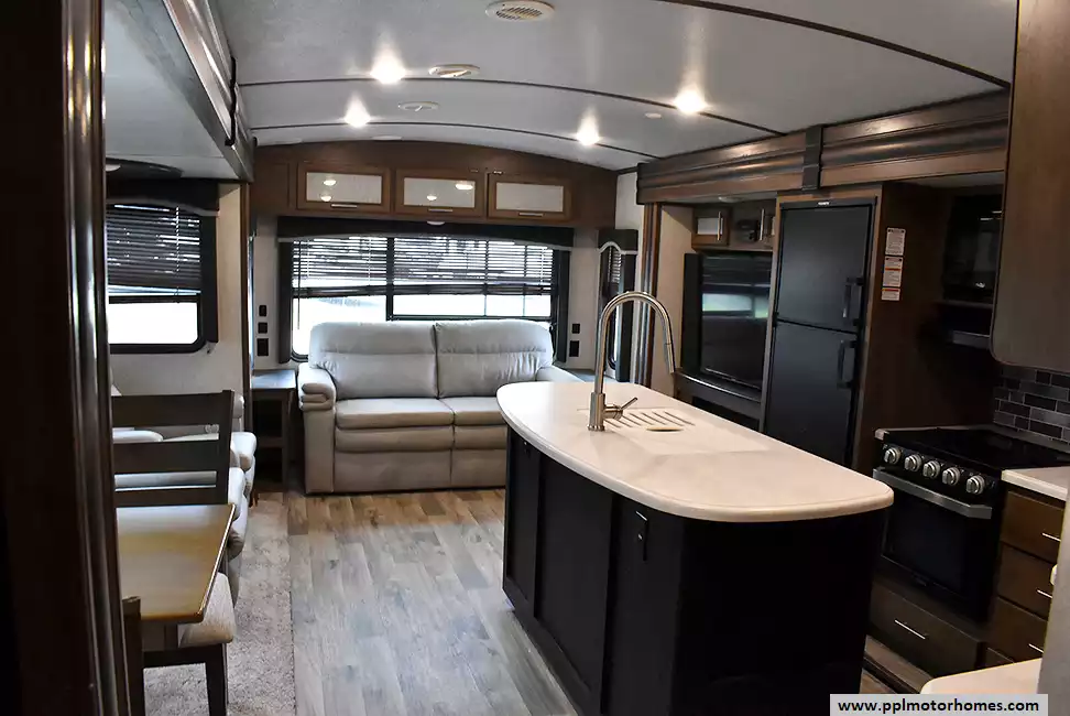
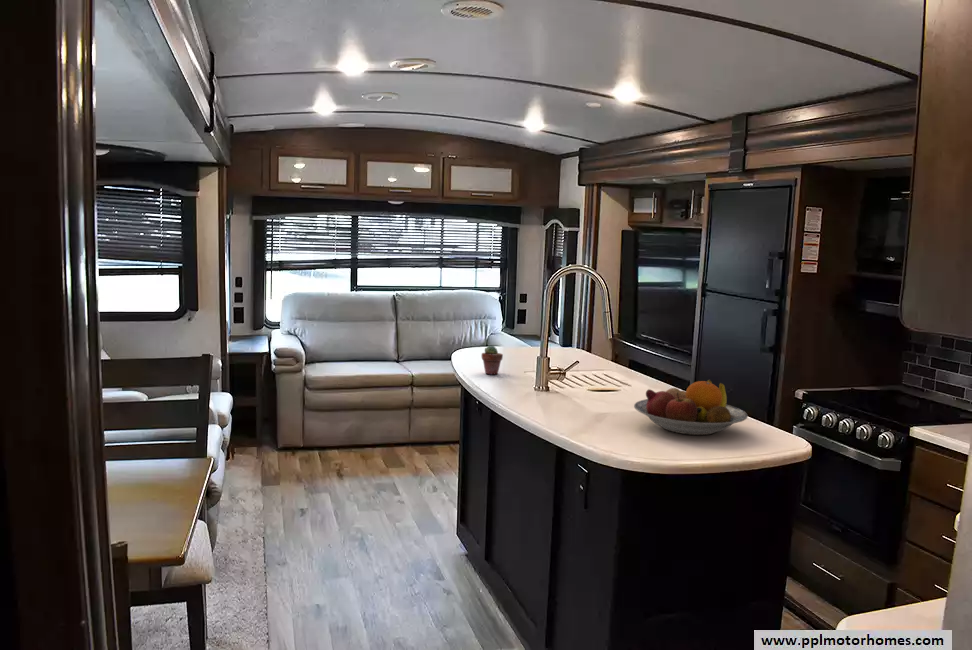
+ fruit bowl (690, 405)
+ potted succulent (492, 359)
